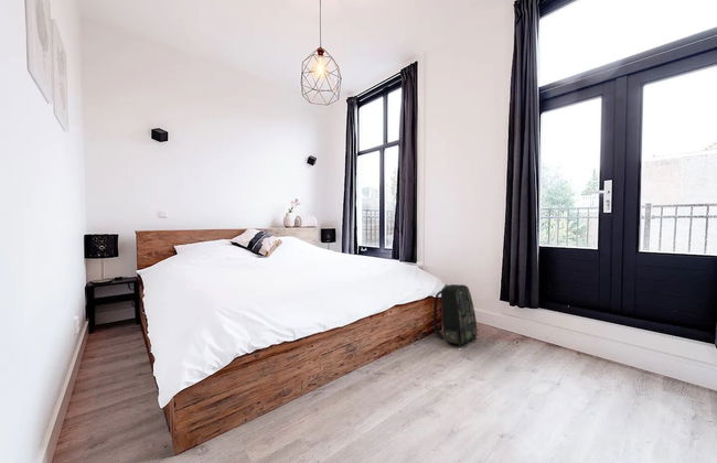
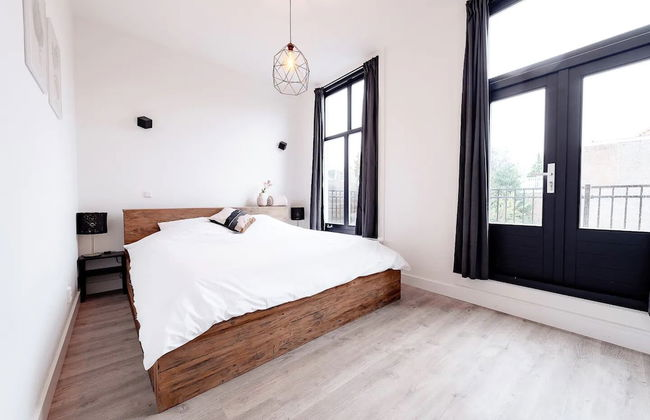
- backpack (454, 311)
